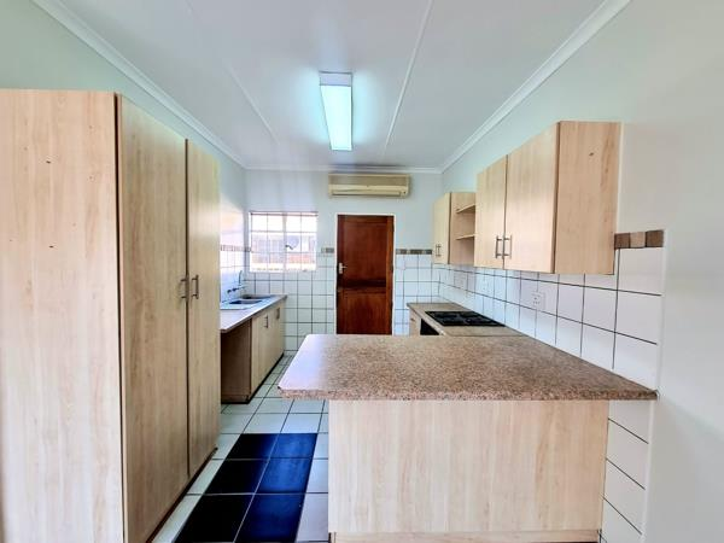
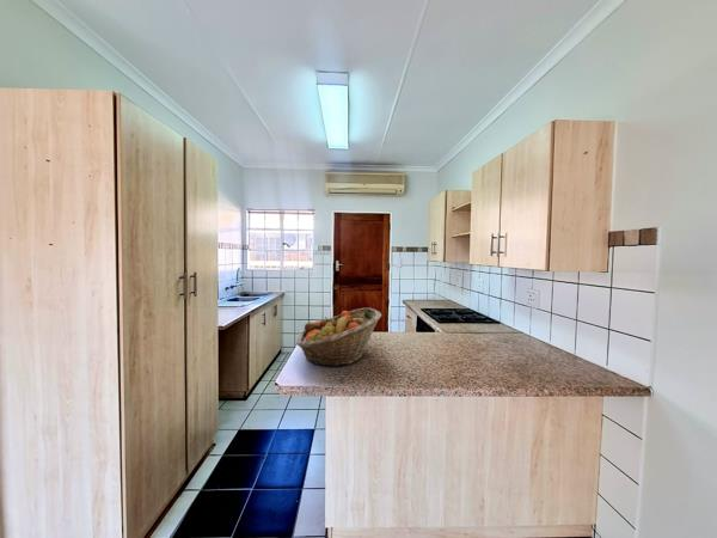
+ fruit basket (338, 332)
